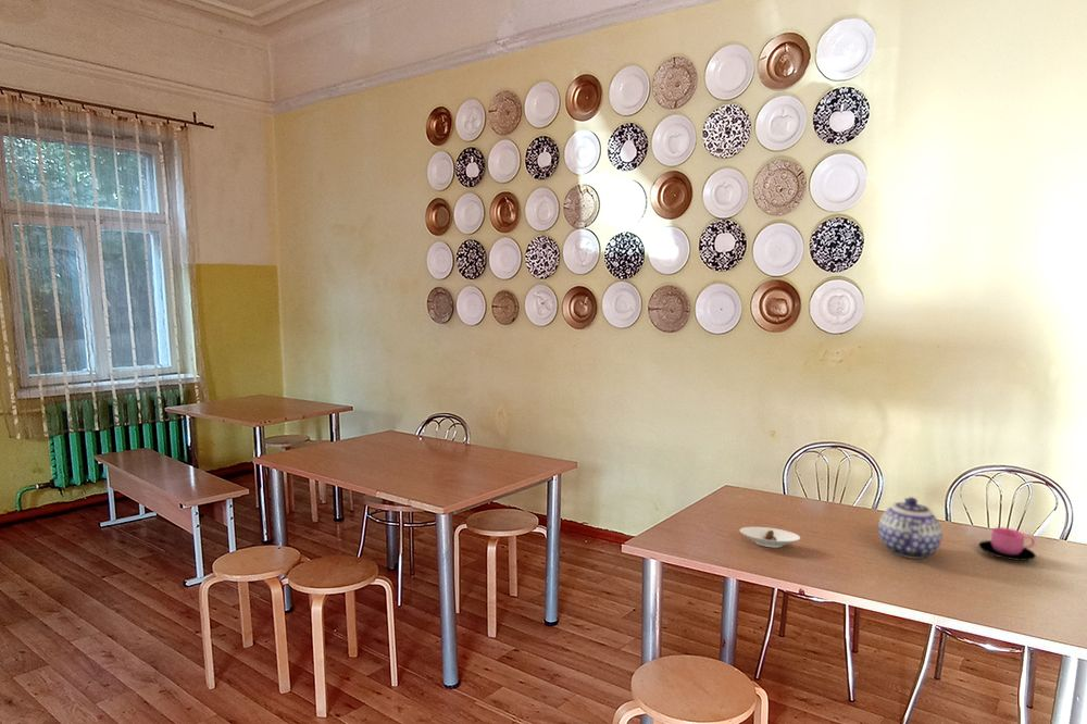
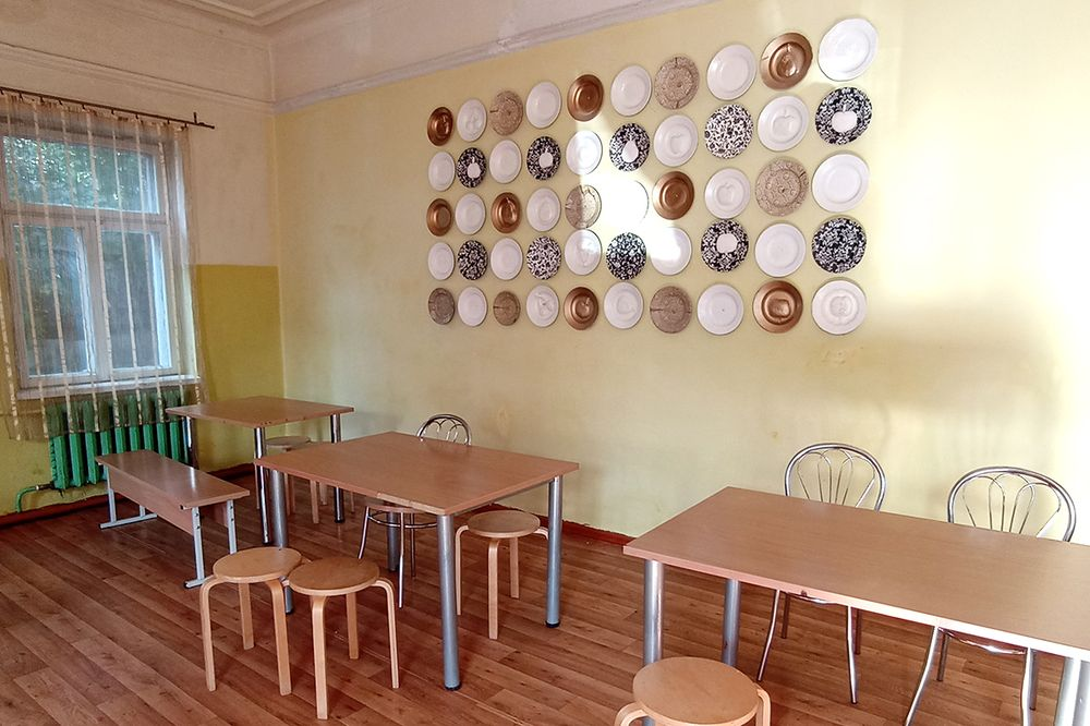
- cup (1007, 544)
- saucer (769, 537)
- teapot (910, 524)
